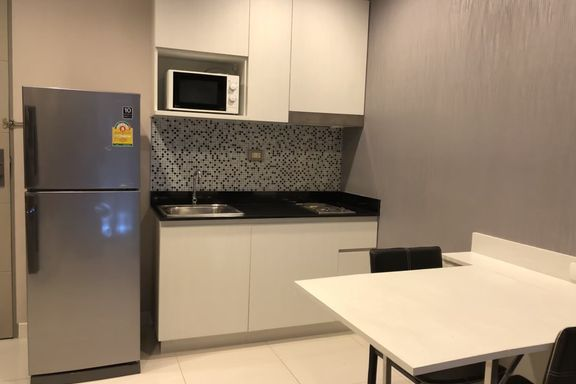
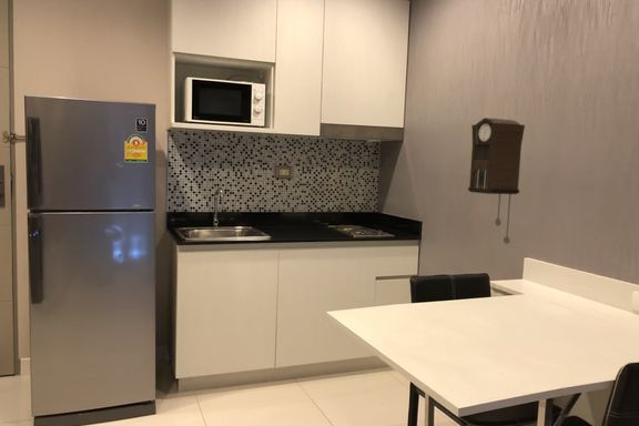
+ pendulum clock (494, 181)
